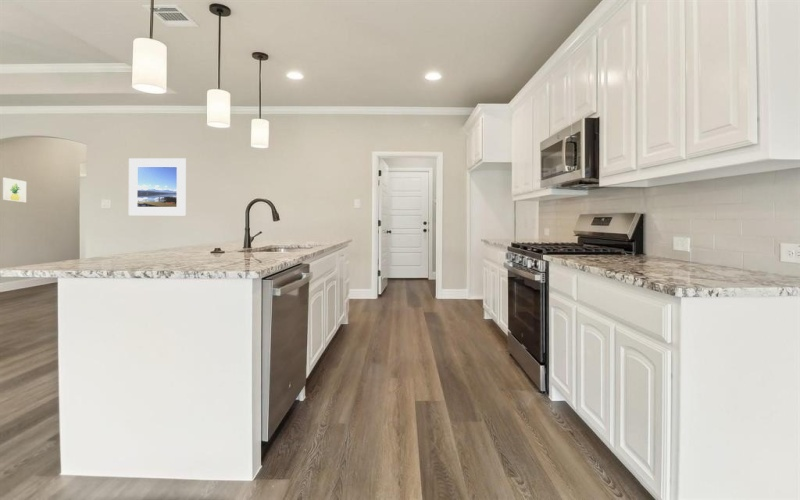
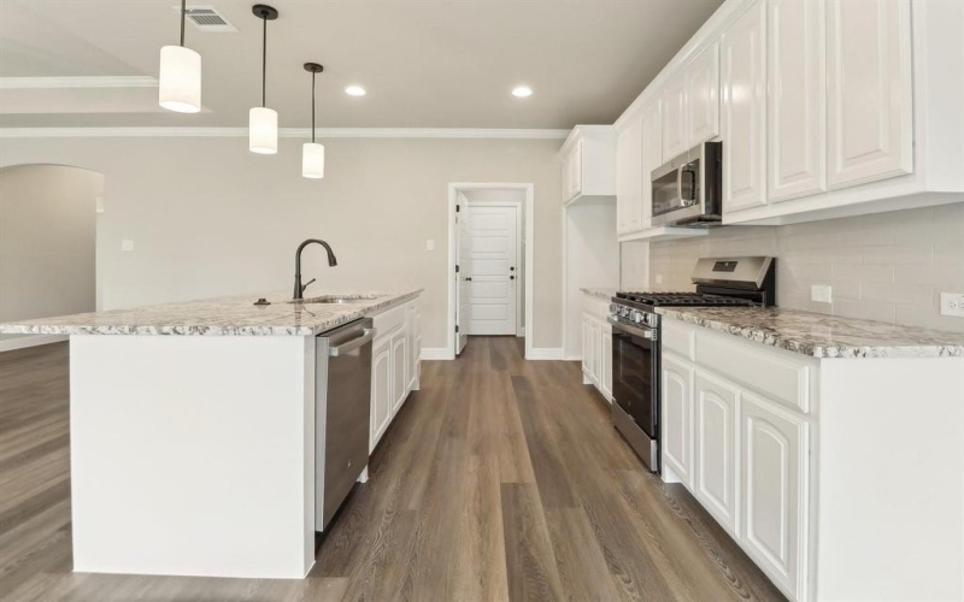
- wall art (14, 190)
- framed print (157, 186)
